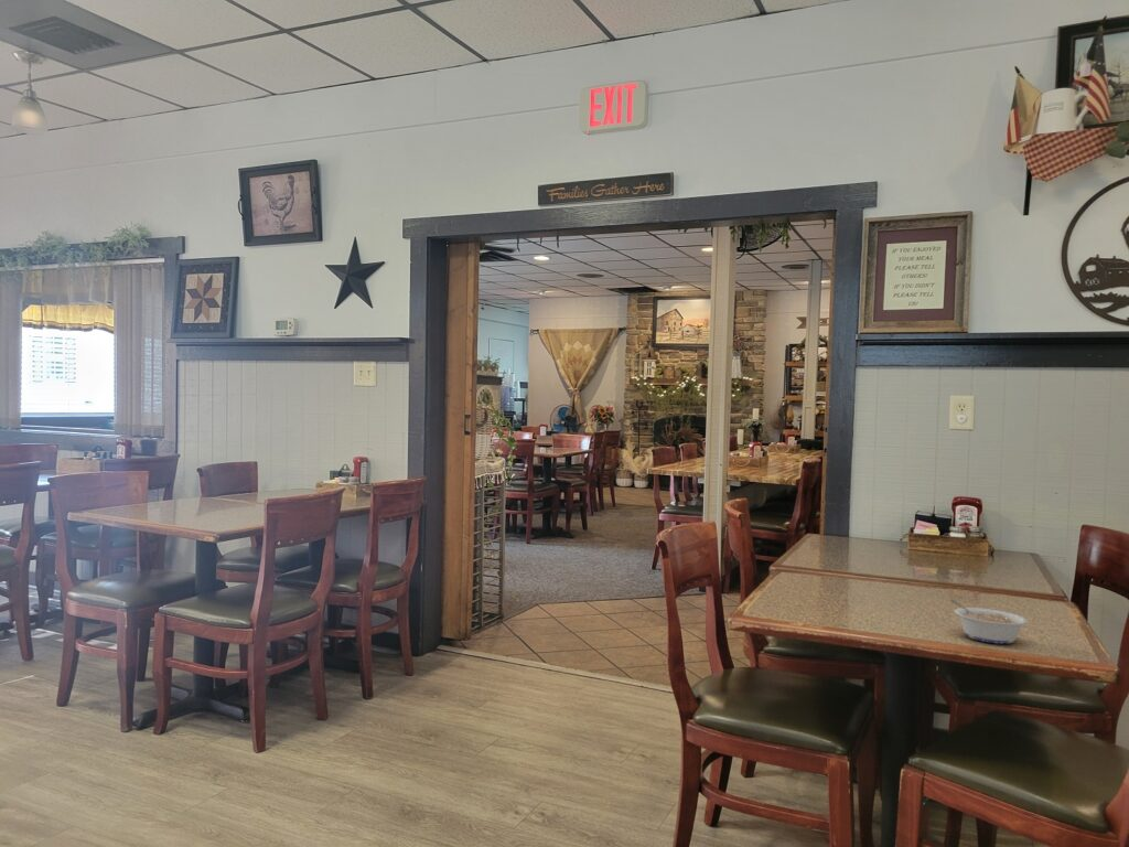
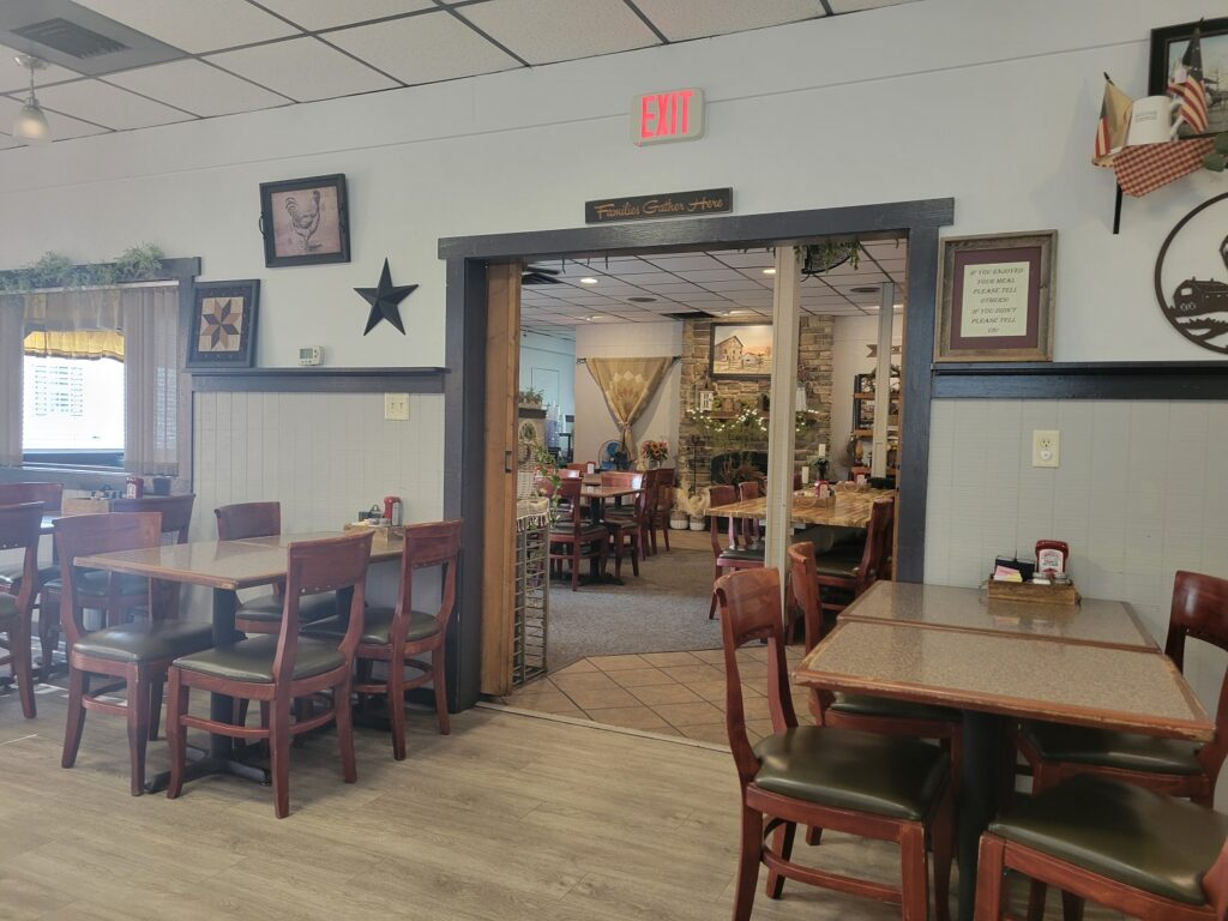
- legume (987, 623)
